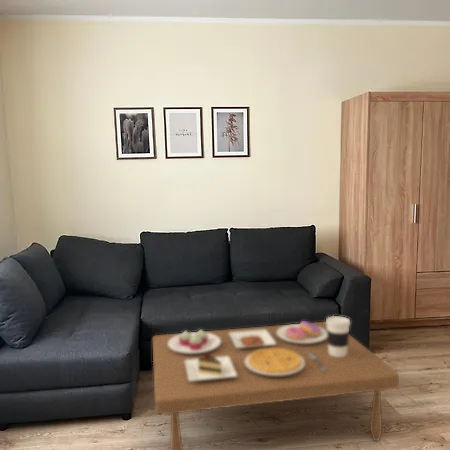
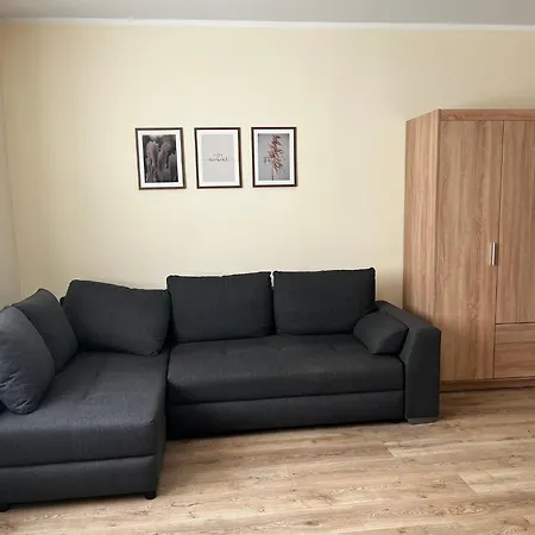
- coffee table (261, 368)
